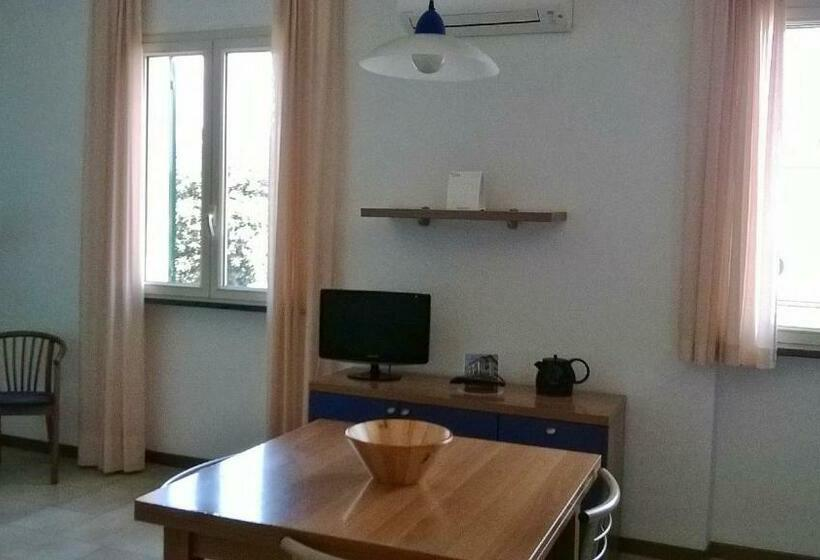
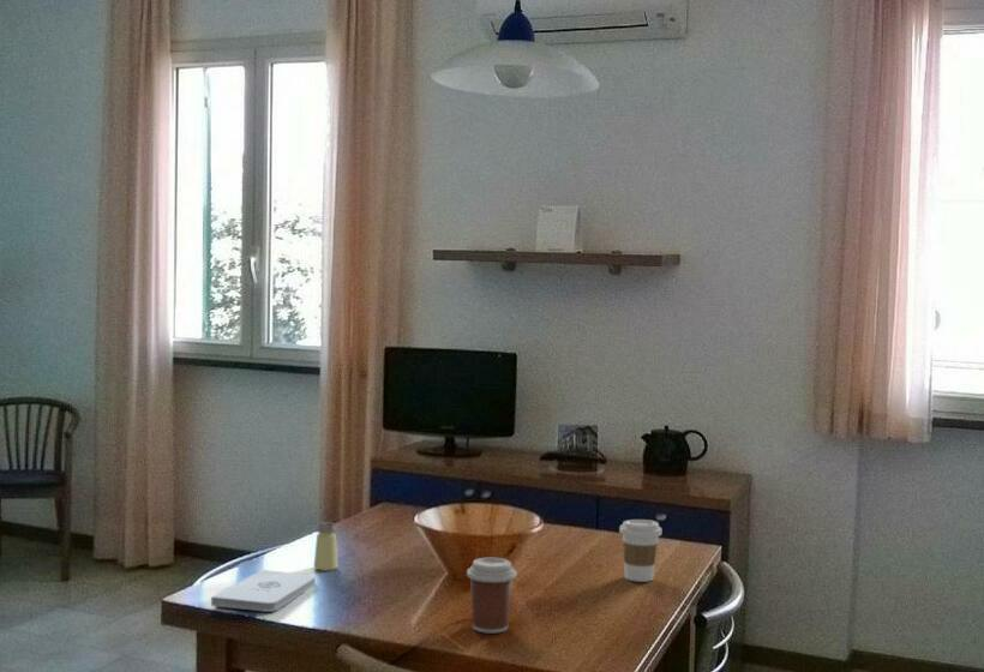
+ coffee cup (640, 550)
+ notepad (266, 589)
+ saltshaker (325, 545)
+ coffee cup (491, 594)
